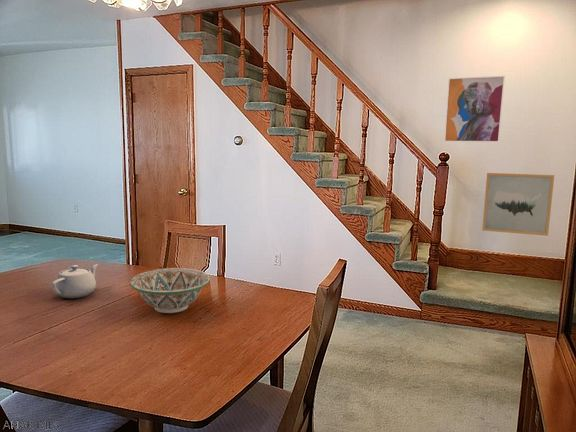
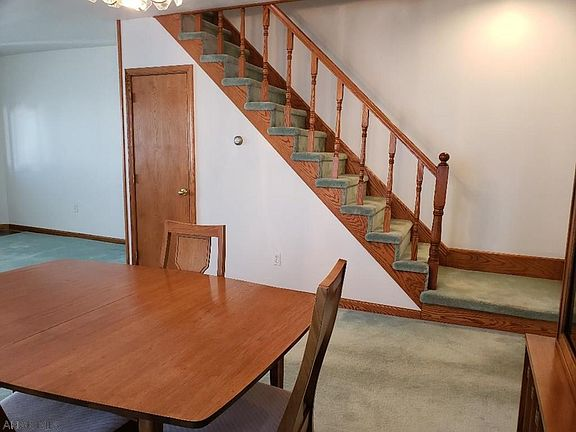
- wall art (516, 203)
- decorative bowl (171, 292)
- teapot (75, 279)
- wall art (473, 109)
